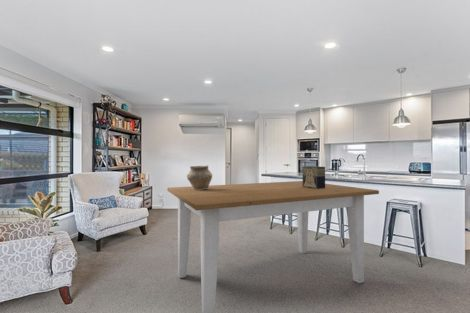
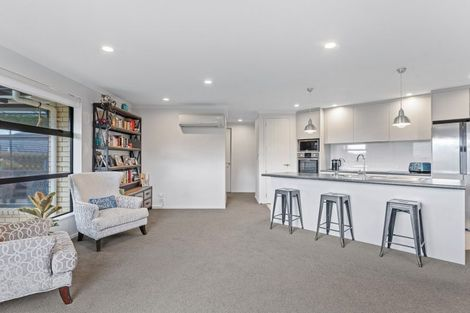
- decorative box (313, 176)
- pottery vessel (199, 177)
- table (264, 216)
